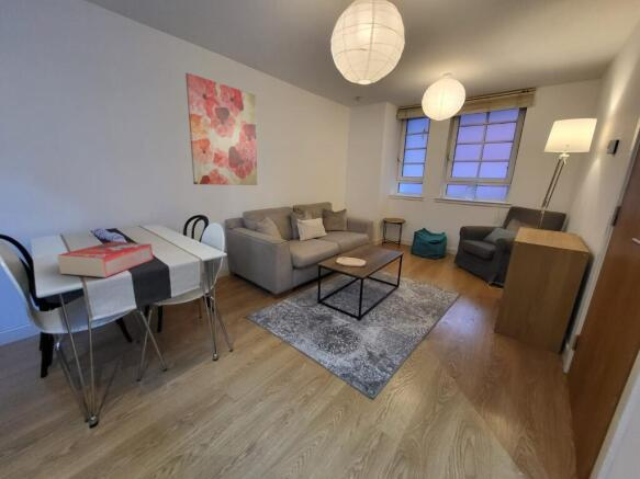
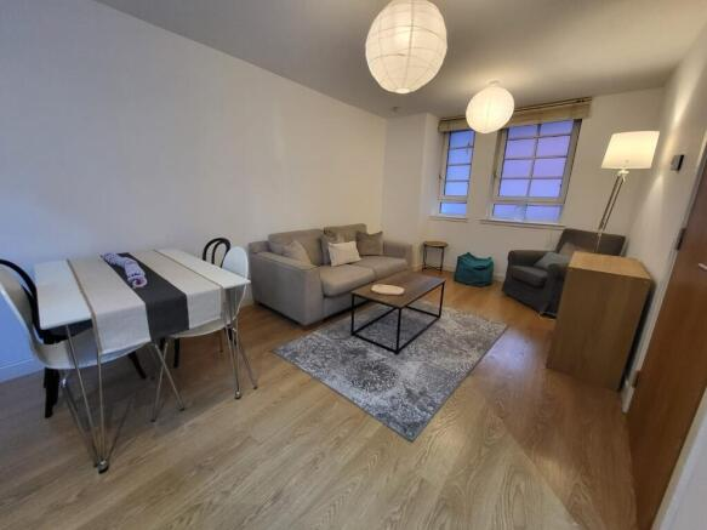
- wall art (226, 137)
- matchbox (110, 256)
